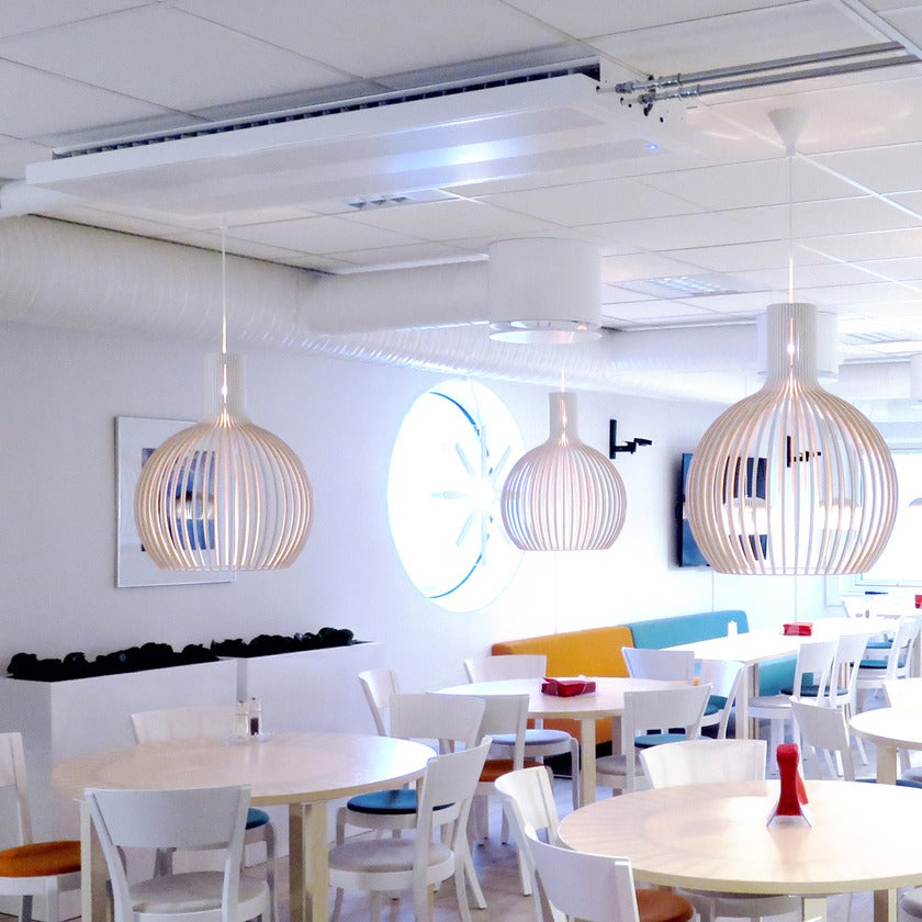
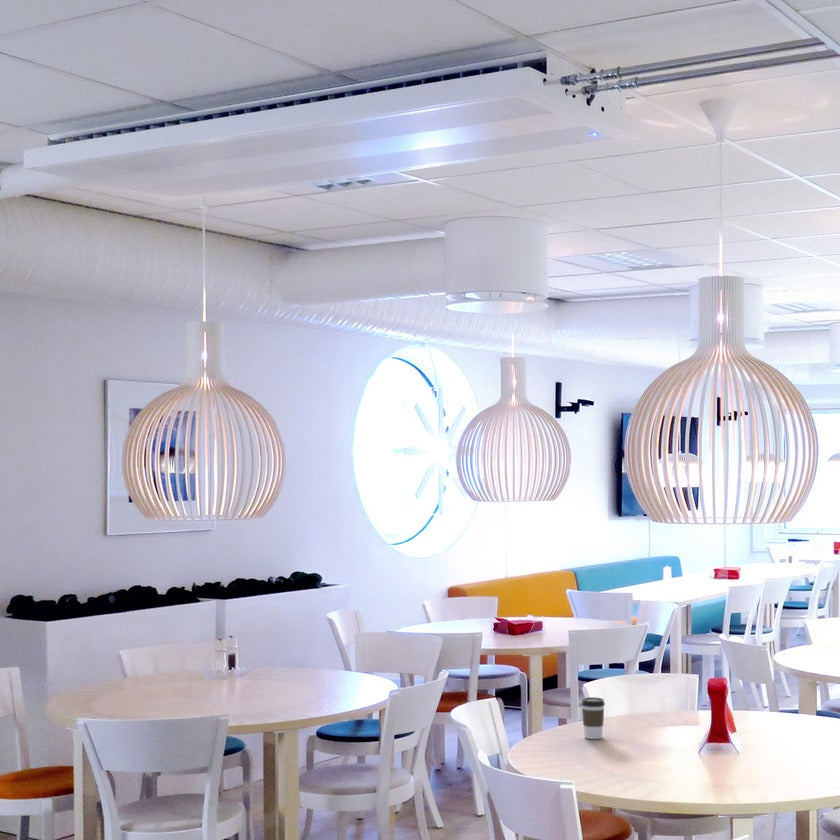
+ coffee cup (593, 718)
